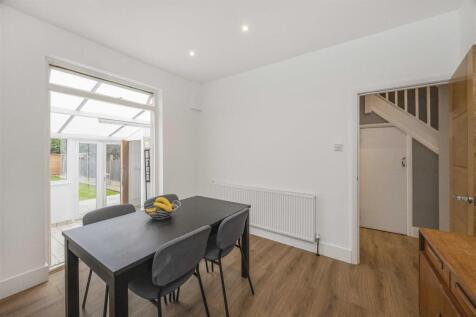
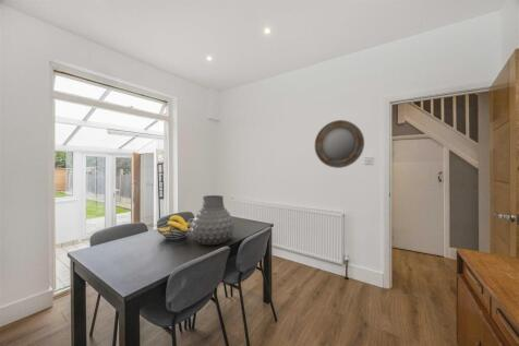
+ vase (213, 217)
+ home mirror (337, 144)
